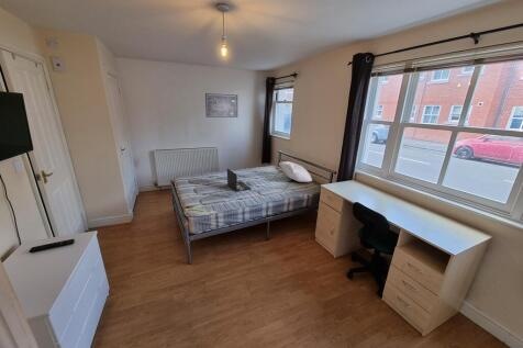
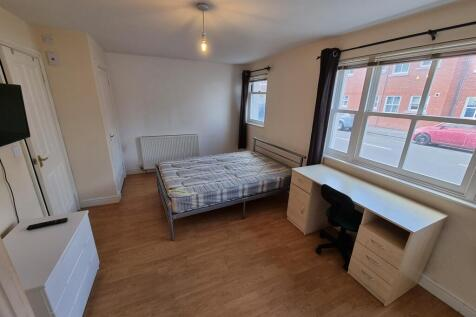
- wall art (222, 105)
- pillow (296, 171)
- laptop (236, 178)
